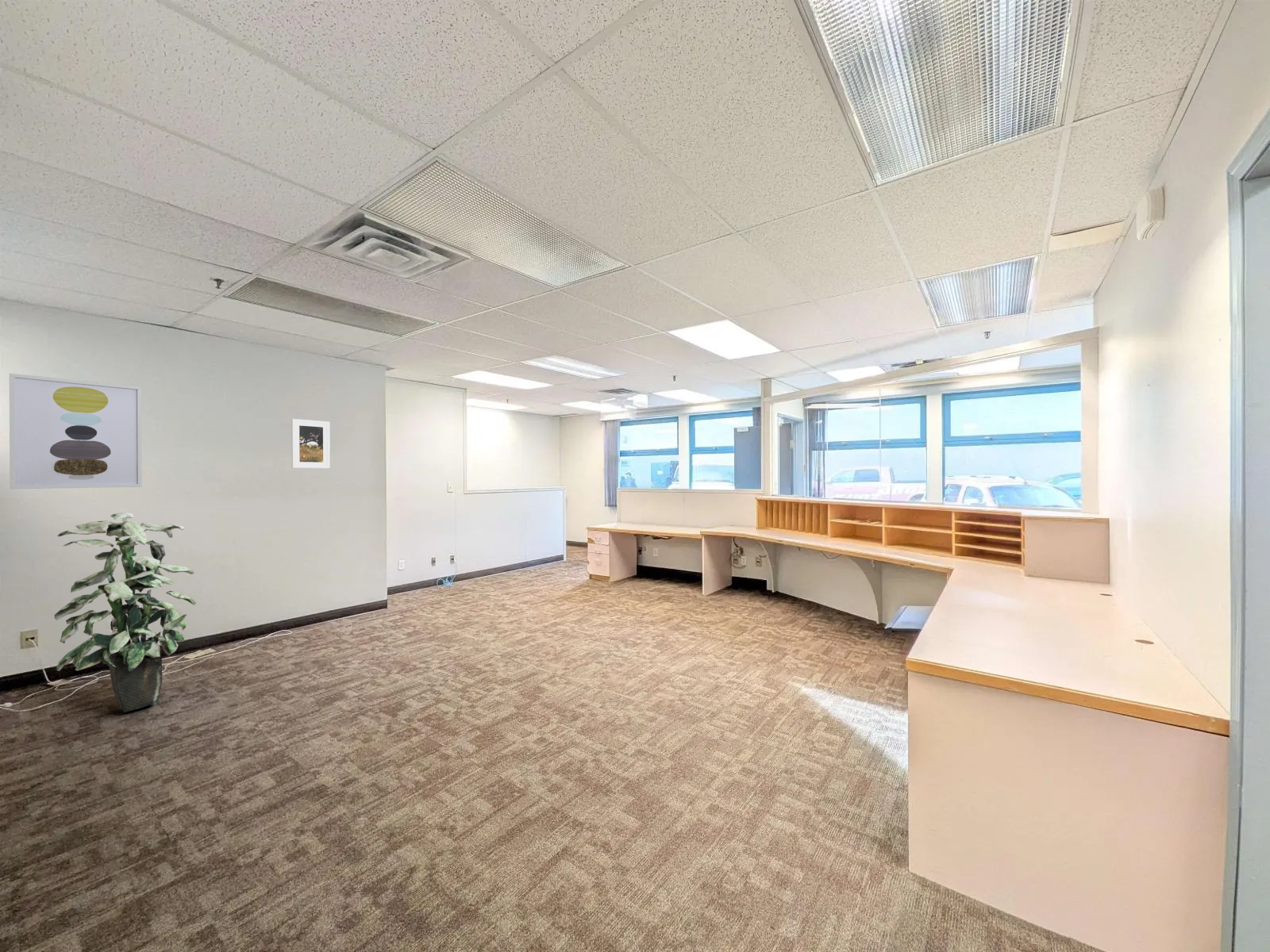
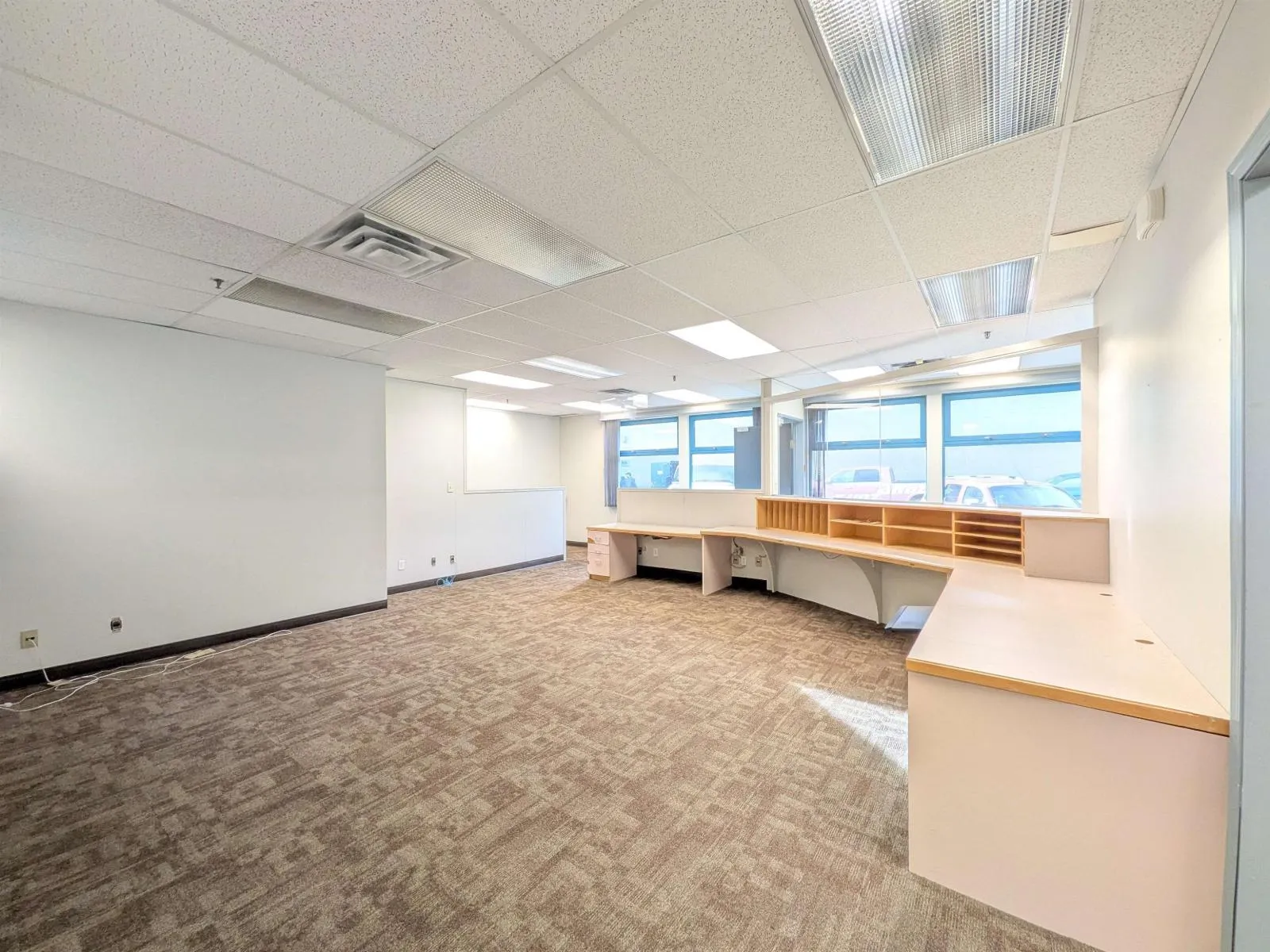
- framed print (311, 444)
- indoor plant (126, 609)
- wall art (80, 434)
